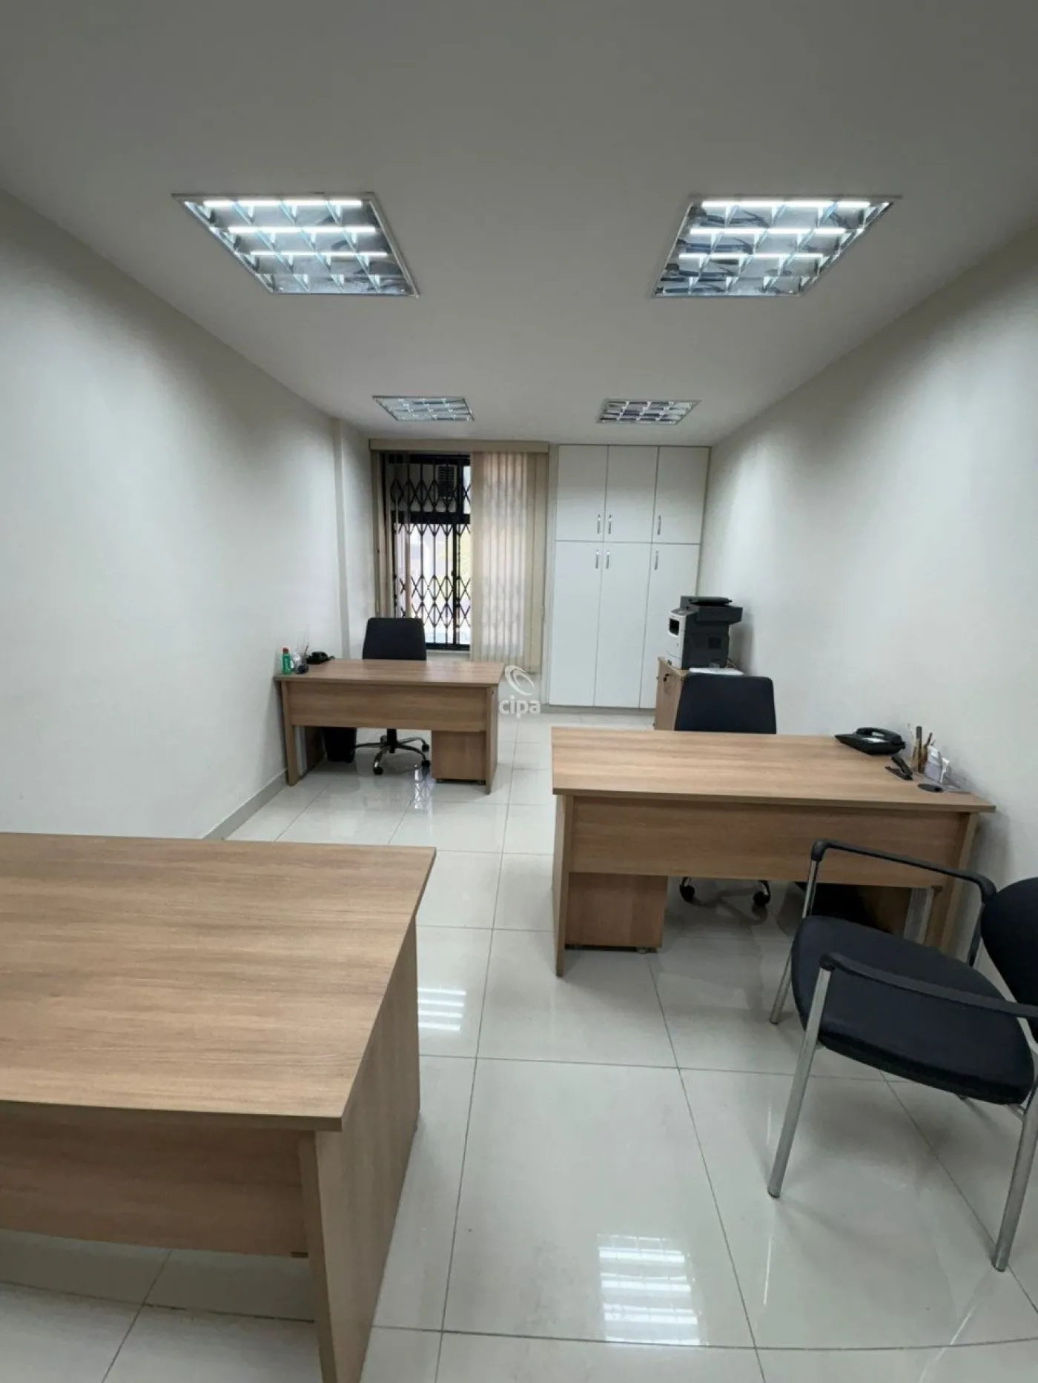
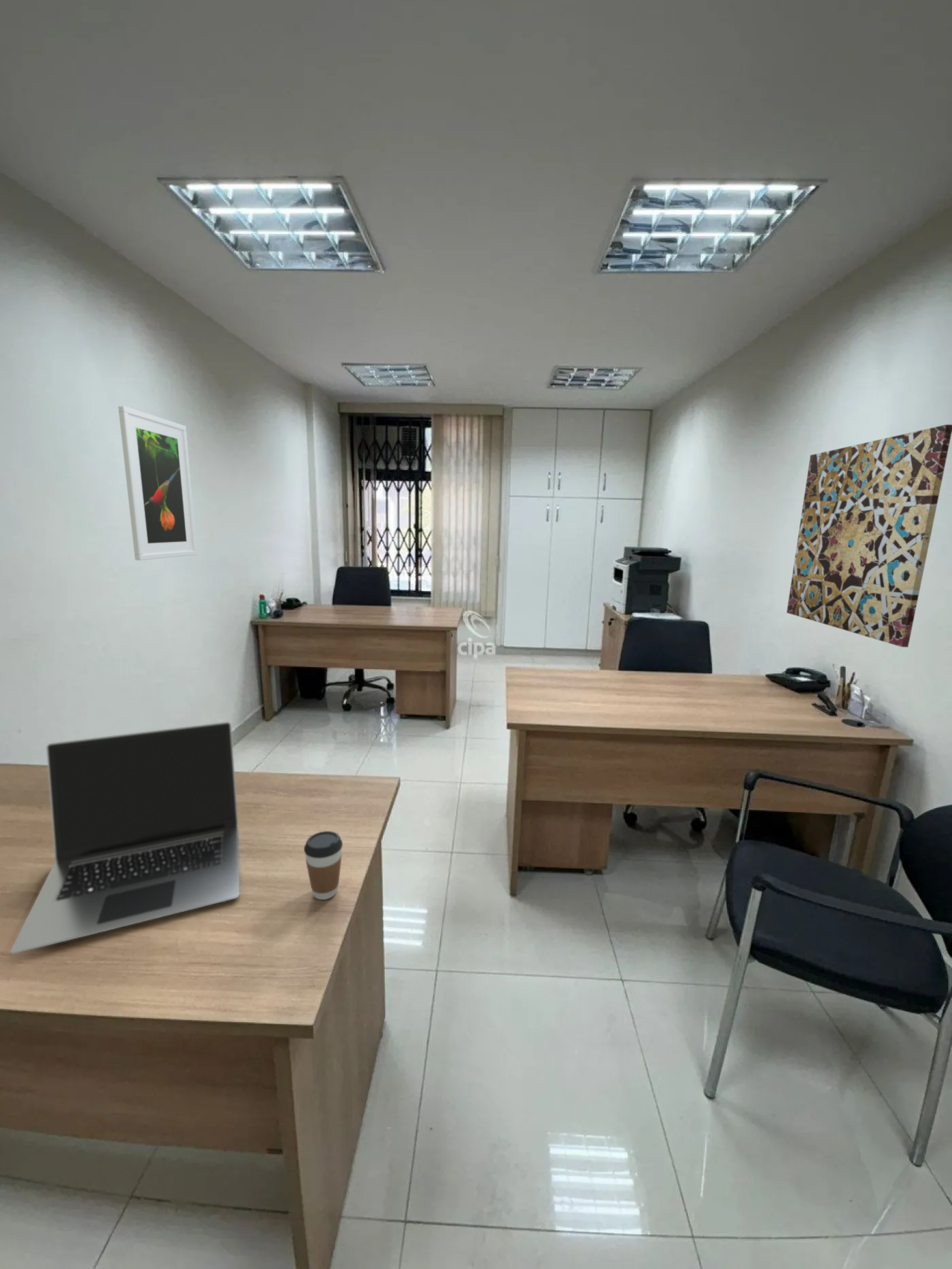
+ coffee cup (324, 866)
+ wall art (853, 538)
+ laptop (139, 818)
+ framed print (162, 489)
